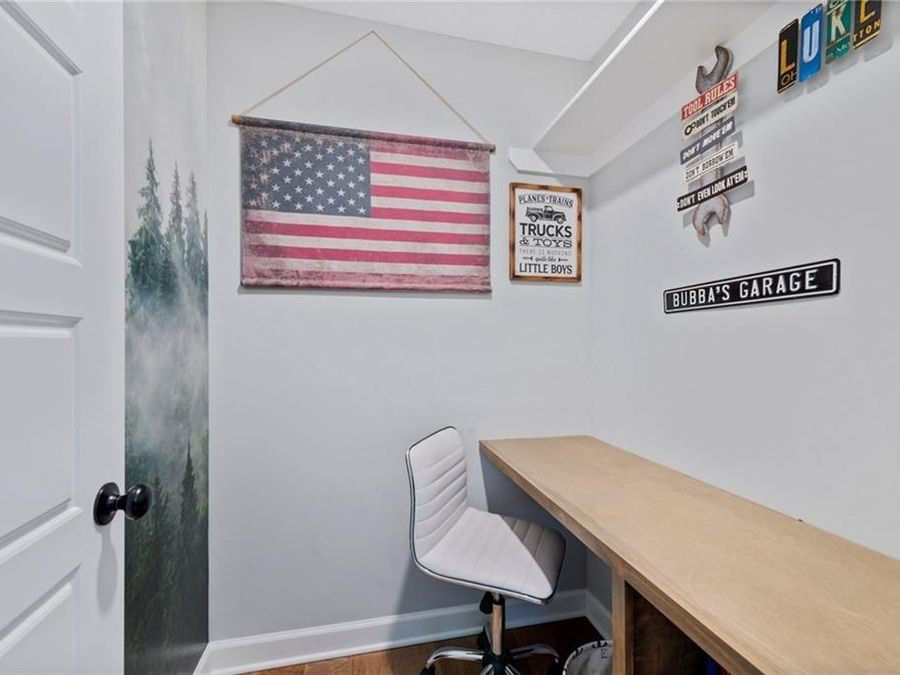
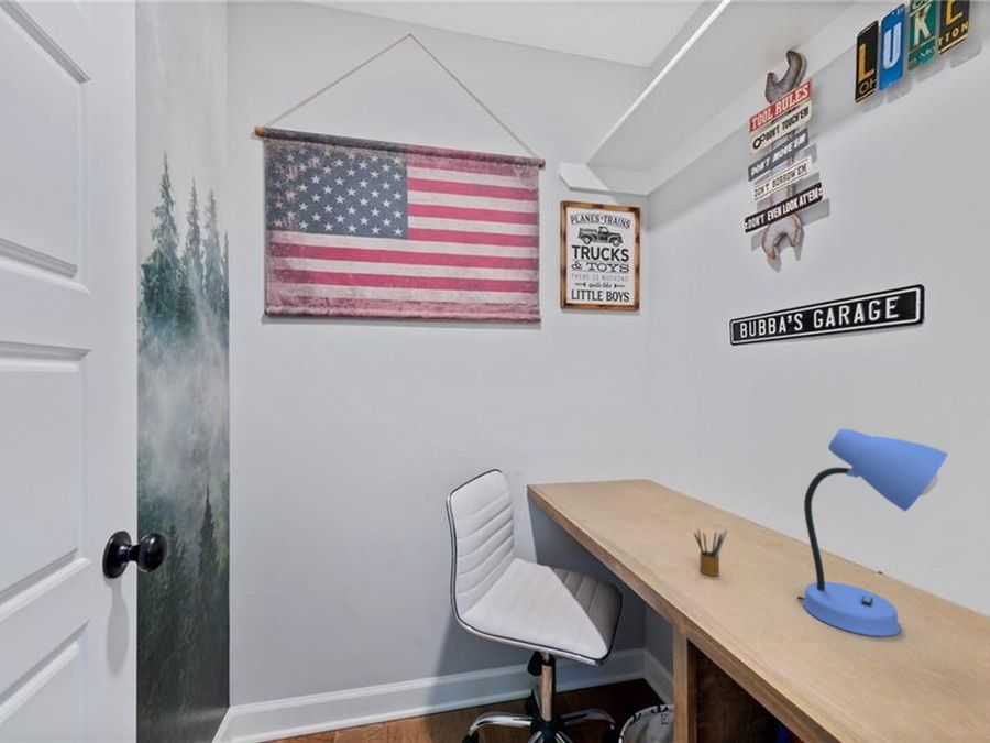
+ pencil box (708, 551)
+ desk lamp (891, 502)
